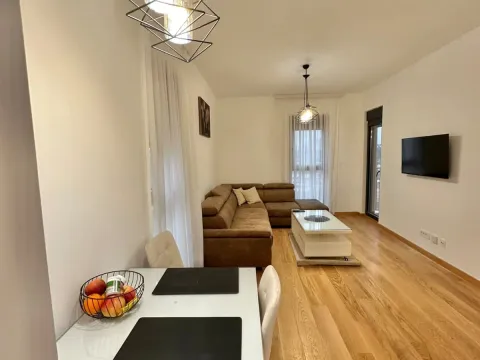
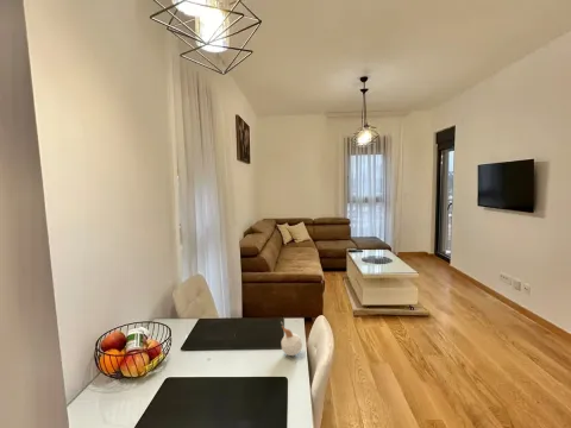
+ candle (291, 336)
